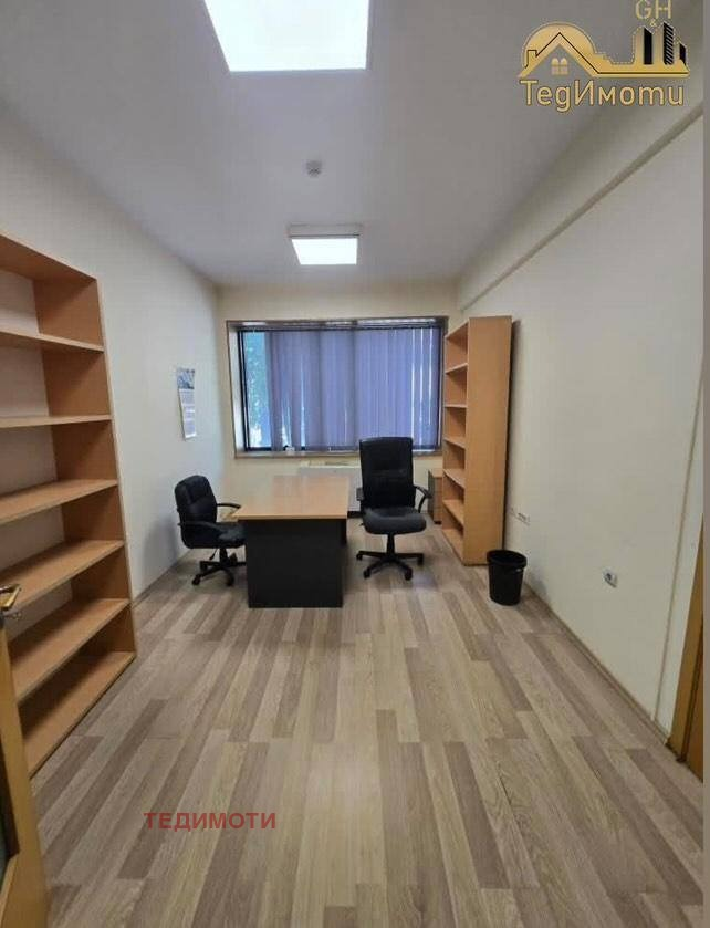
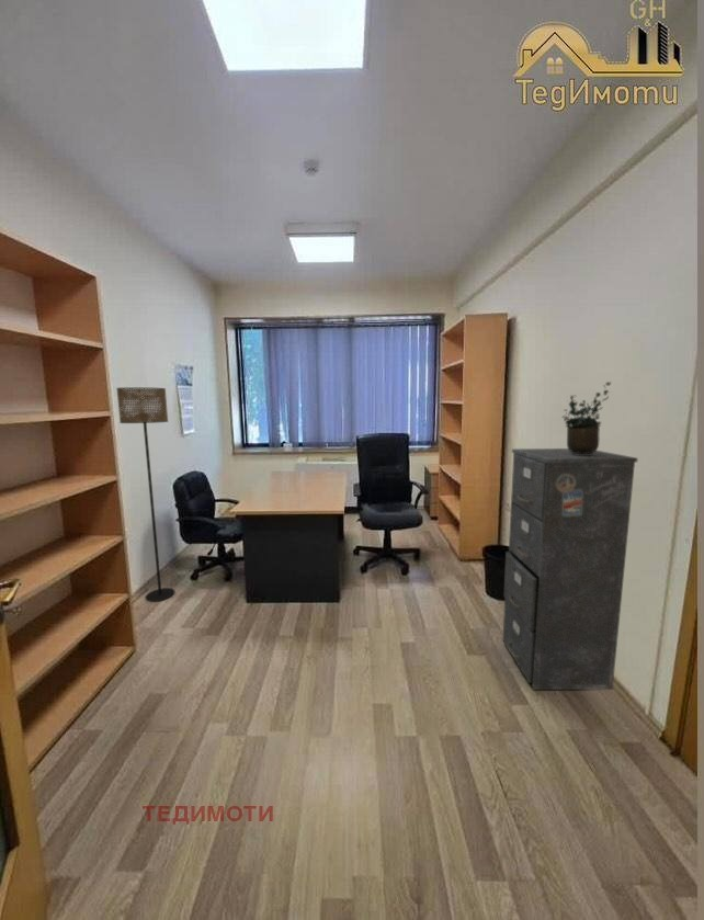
+ filing cabinet (556, 563)
+ potted plant (584, 419)
+ floor lamp (151, 496)
